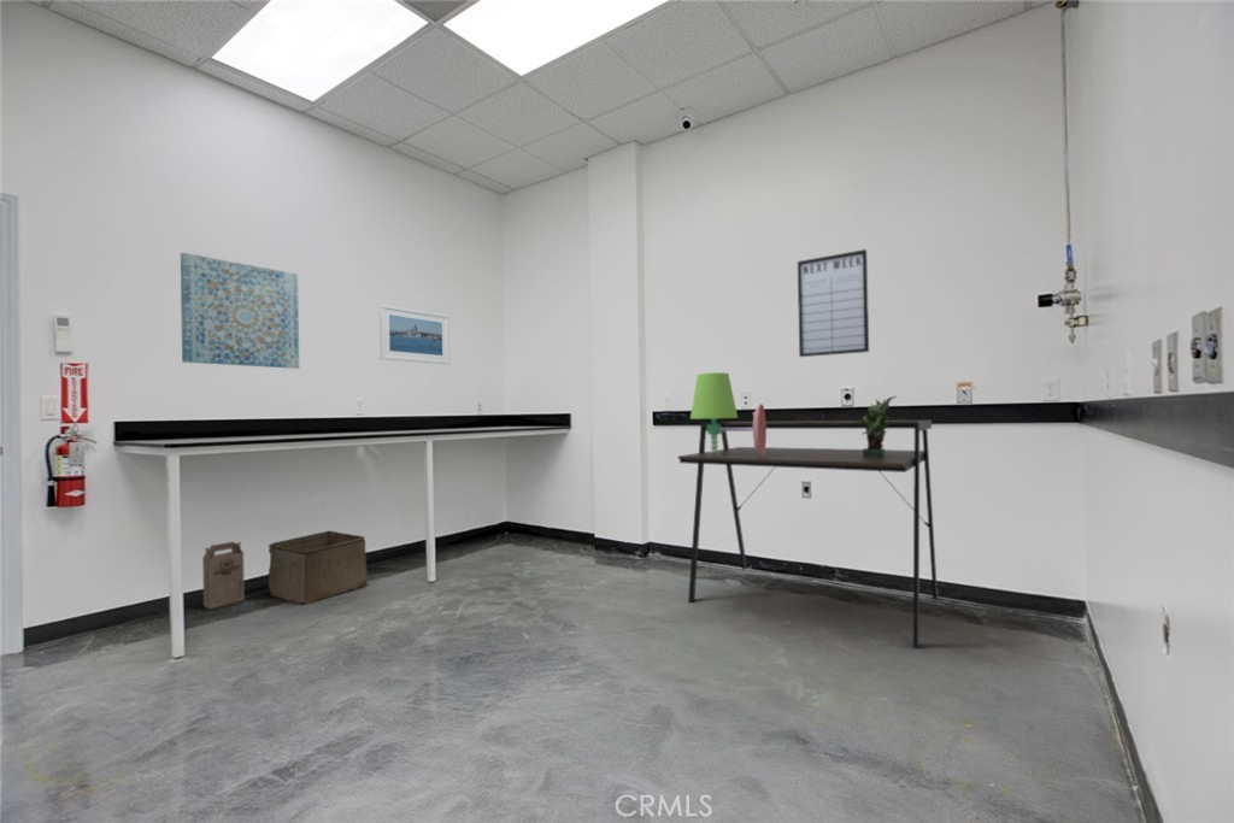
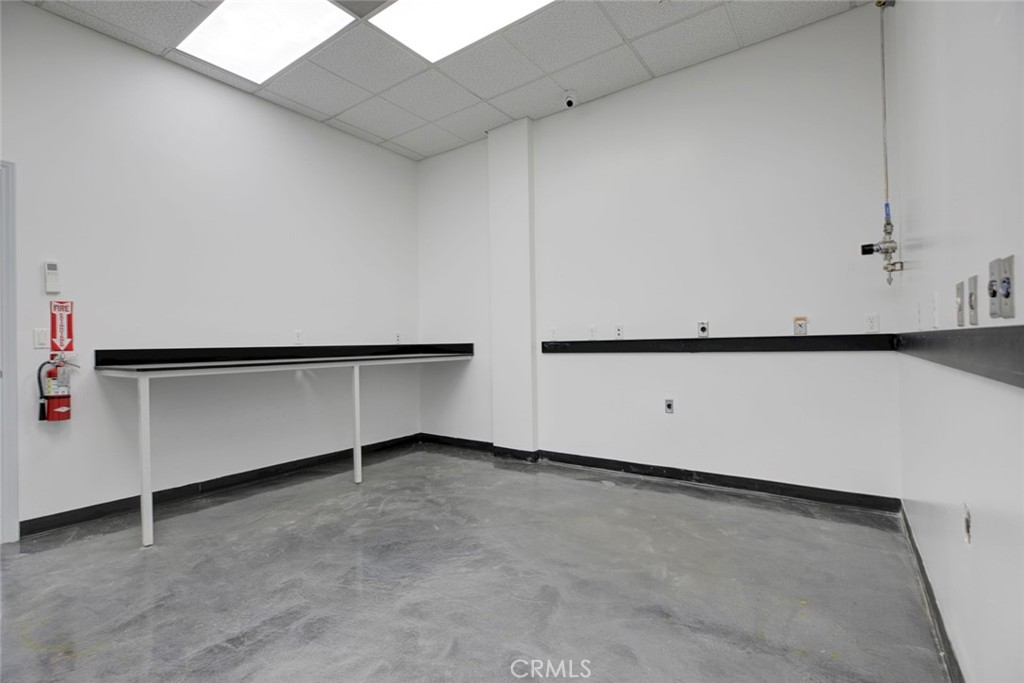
- lampshade (725, 413)
- desk (806, 468)
- cardboard box (223, 572)
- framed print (416, 335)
- storage bin (318, 564)
- writing board (832, 305)
- potted plant (877, 425)
- wall art (243, 314)
